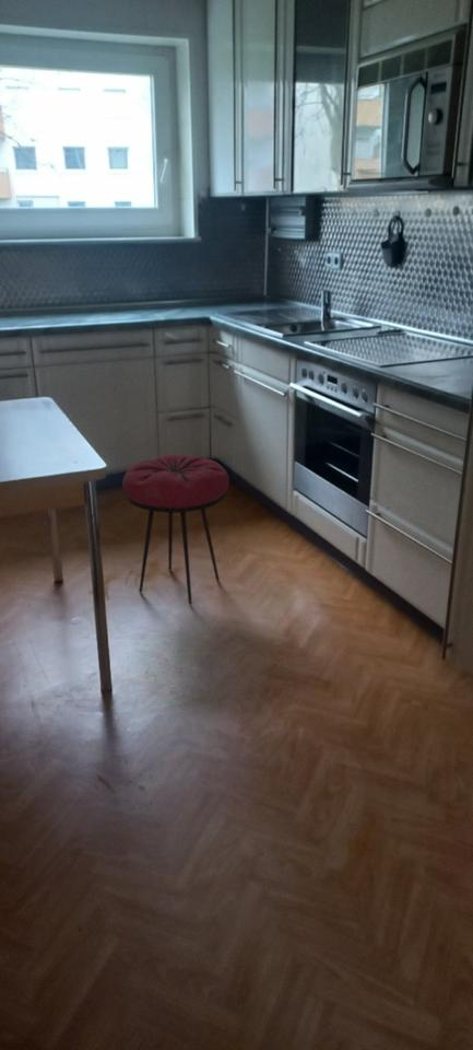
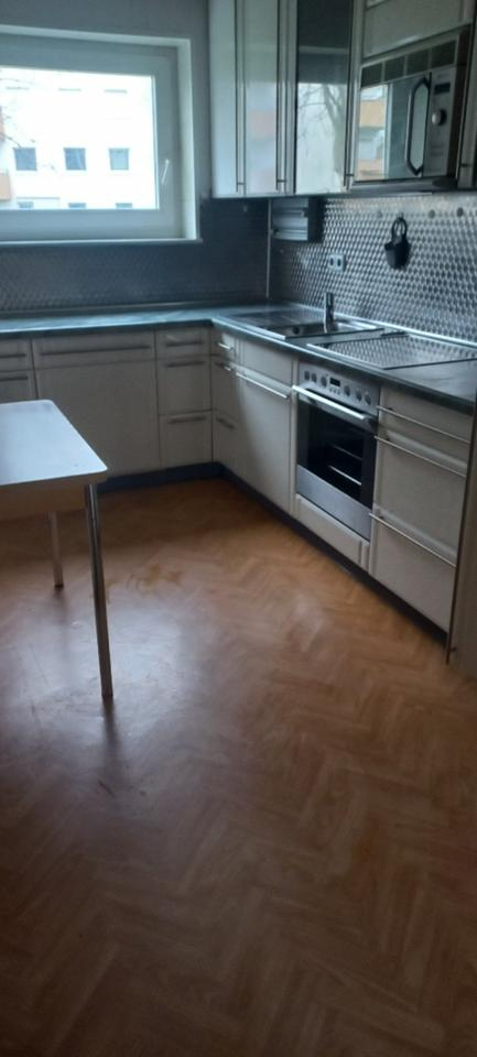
- stool (181, 527)
